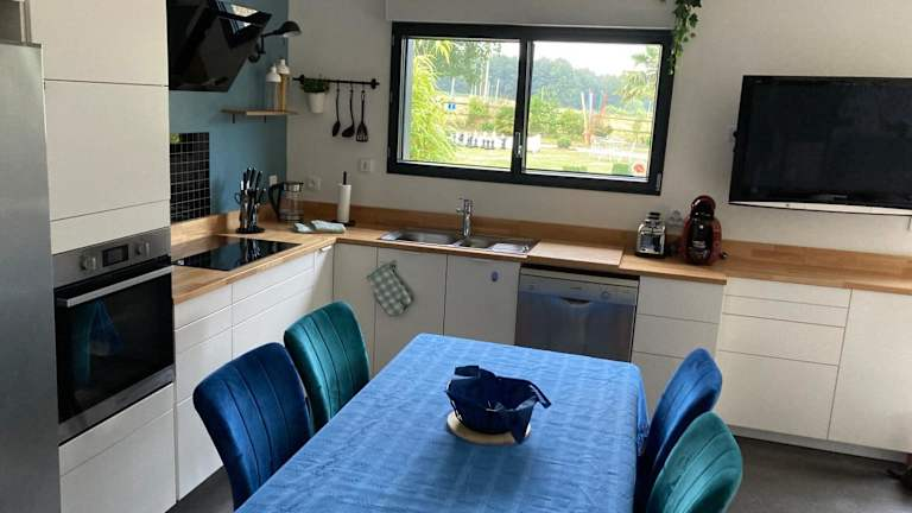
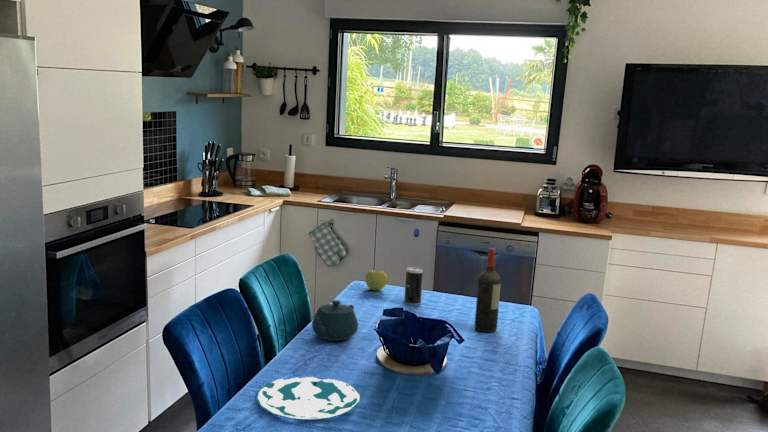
+ apple (376, 280)
+ plate (308, 391)
+ beverage can (413, 285)
+ wine bottle (488, 289)
+ teapot (334, 319)
